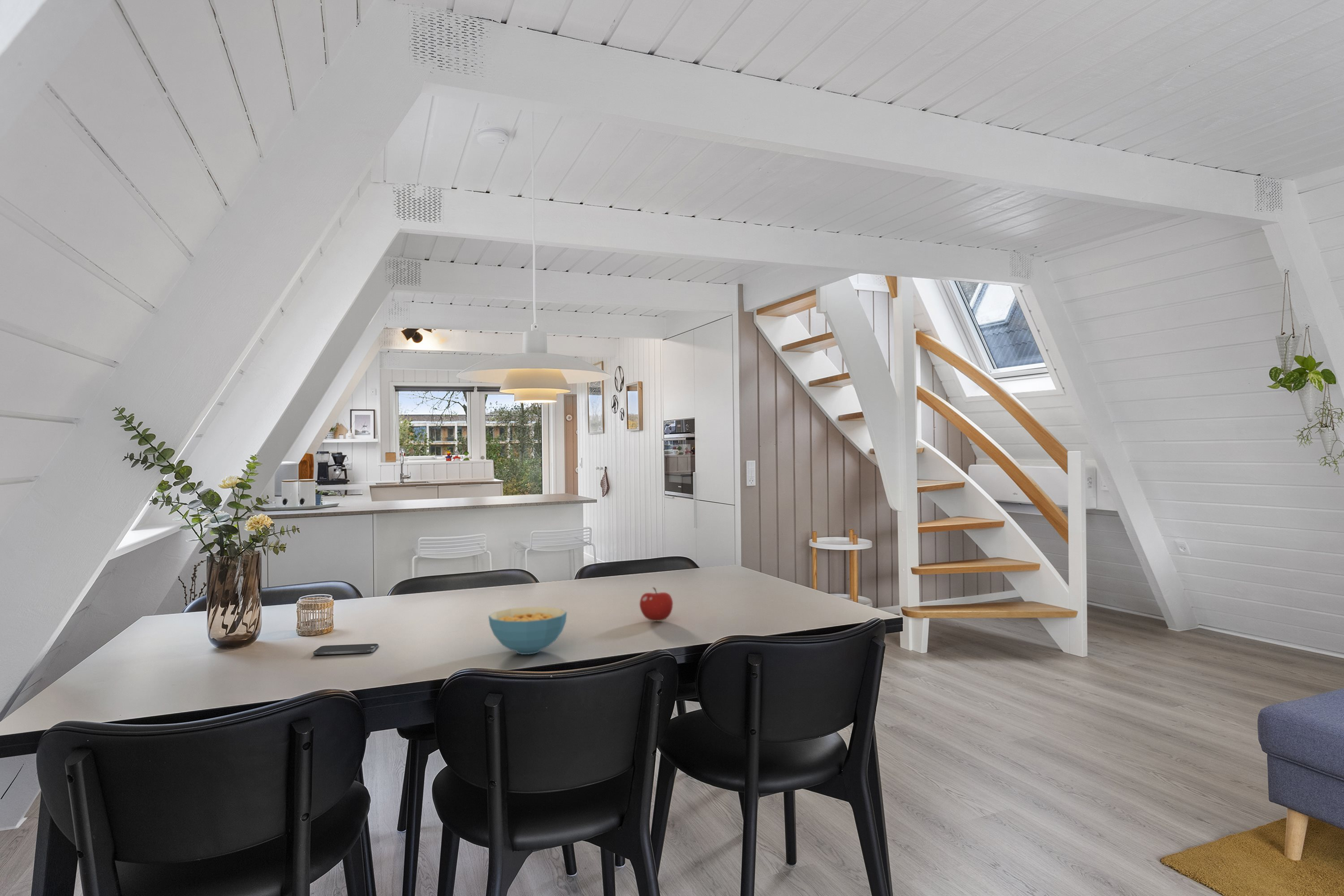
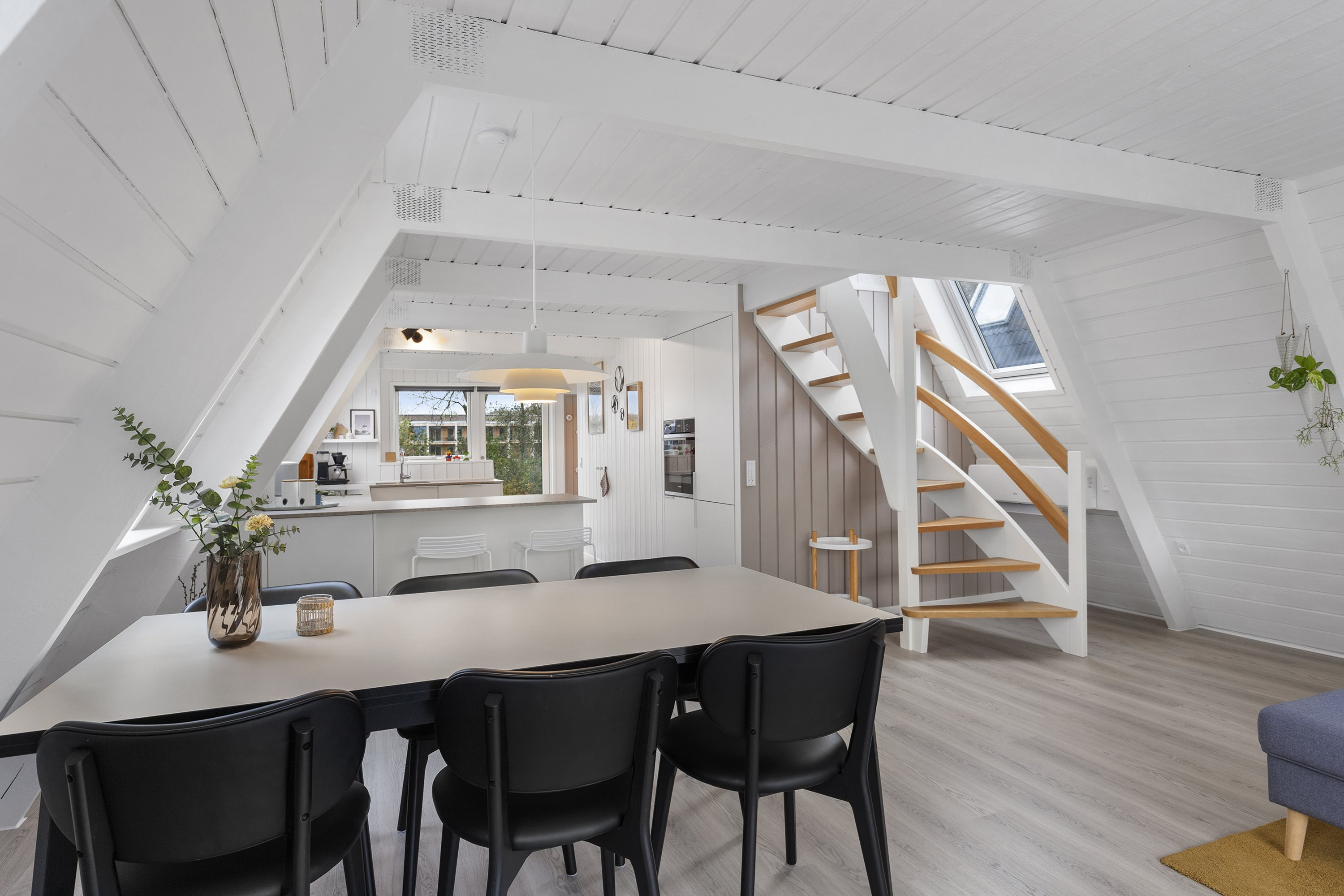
- smartphone (346, 649)
- cereal bowl (528, 633)
- fruit (656, 604)
